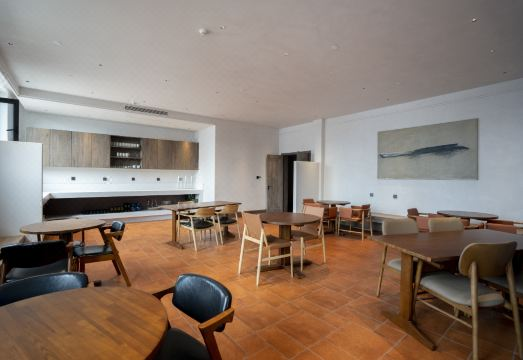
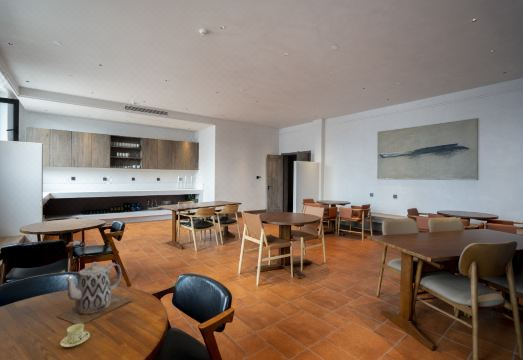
+ chinaware (75, 334)
+ teapot (96, 284)
